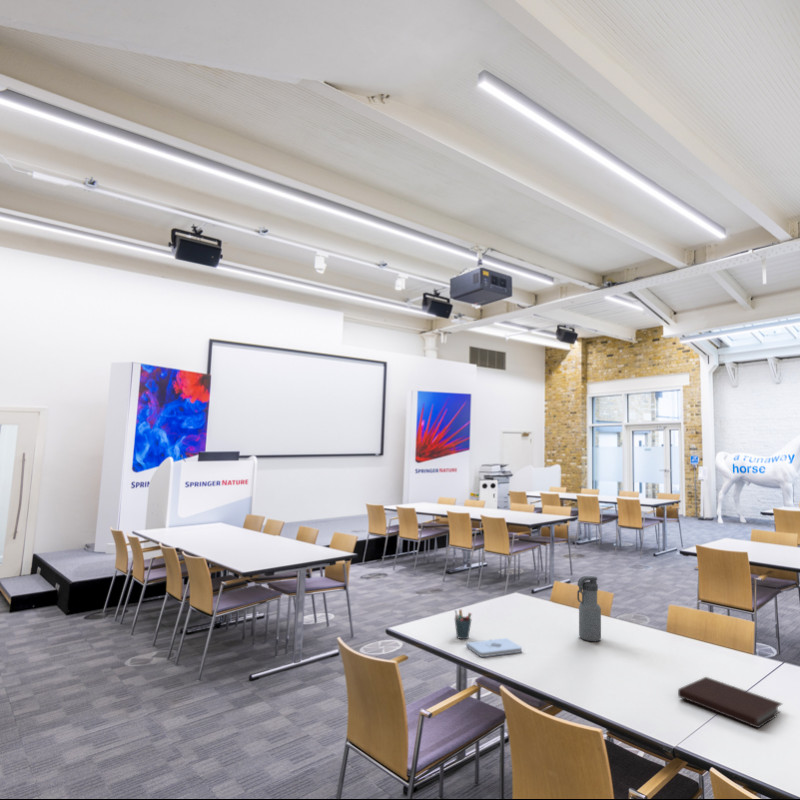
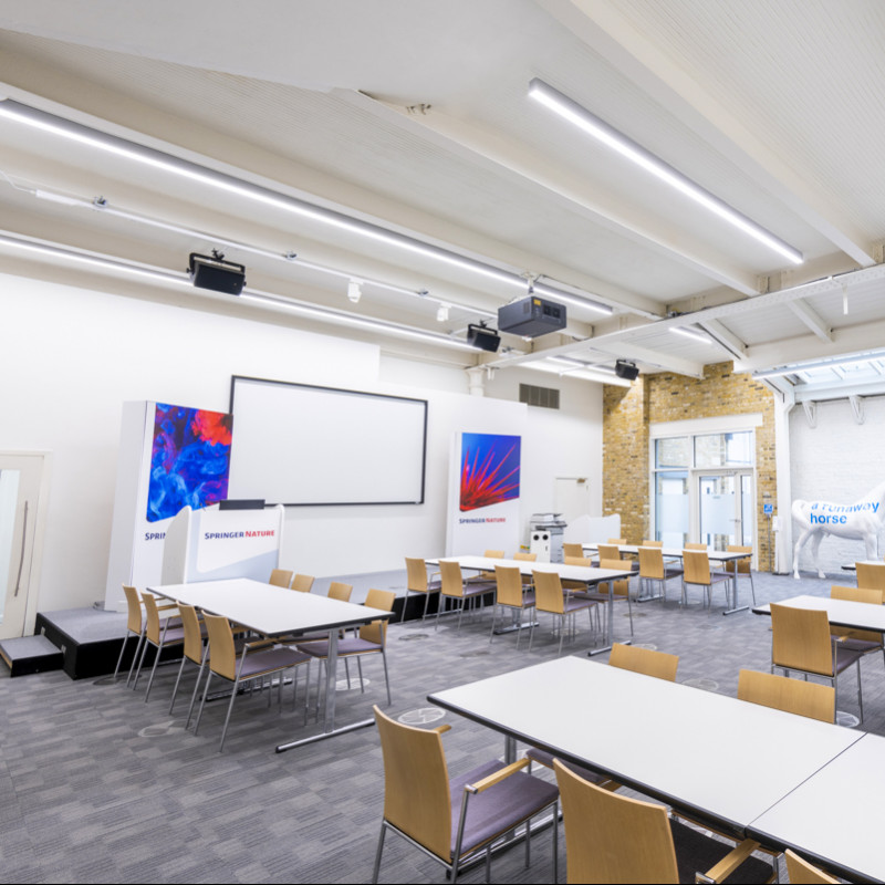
- water bottle (589, 607)
- notepad (494, 647)
- pen holder (462, 623)
- notebook (729, 700)
